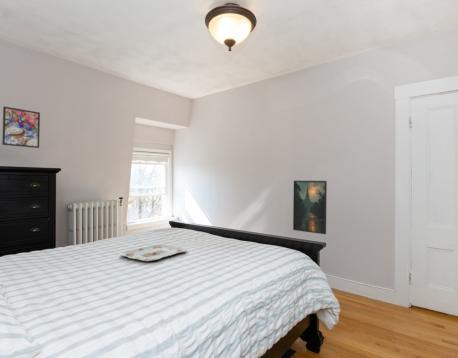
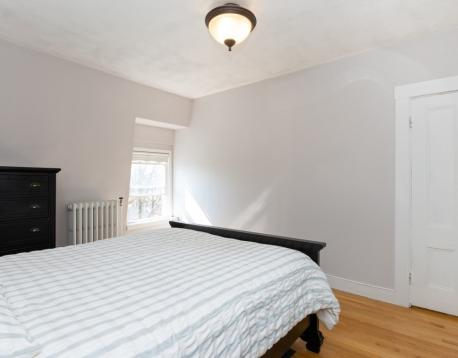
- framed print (309, 206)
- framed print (21, 128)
- serving tray (154, 252)
